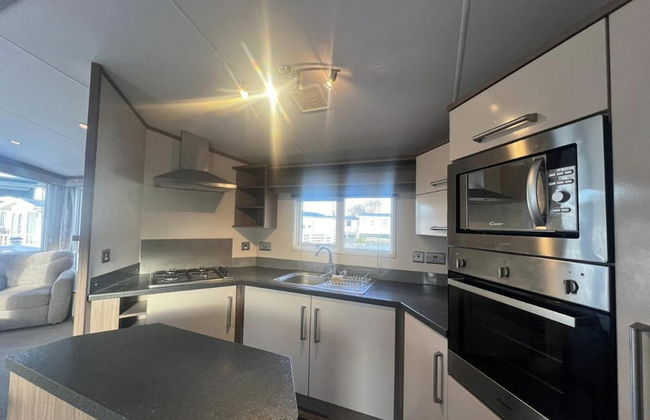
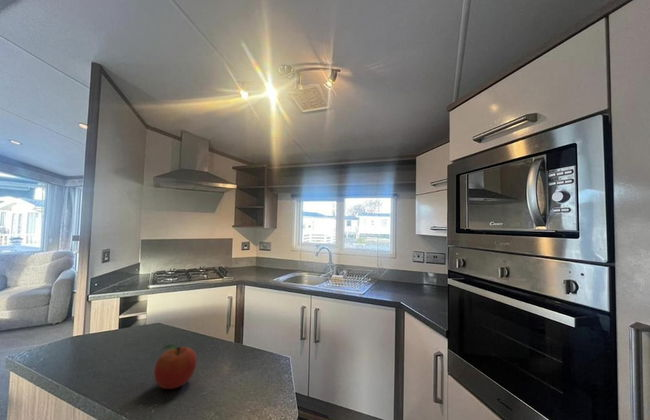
+ fruit (176, 363)
